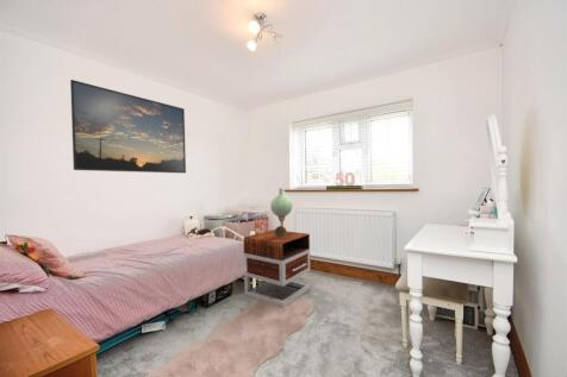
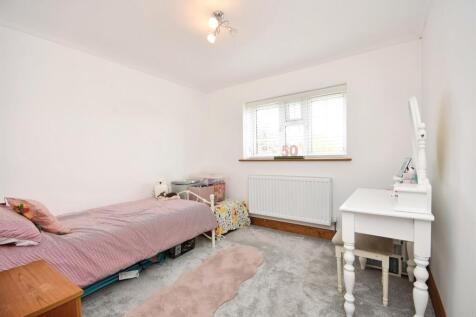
- wall lamp (281, 212)
- nightstand (279, 263)
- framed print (137, 133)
